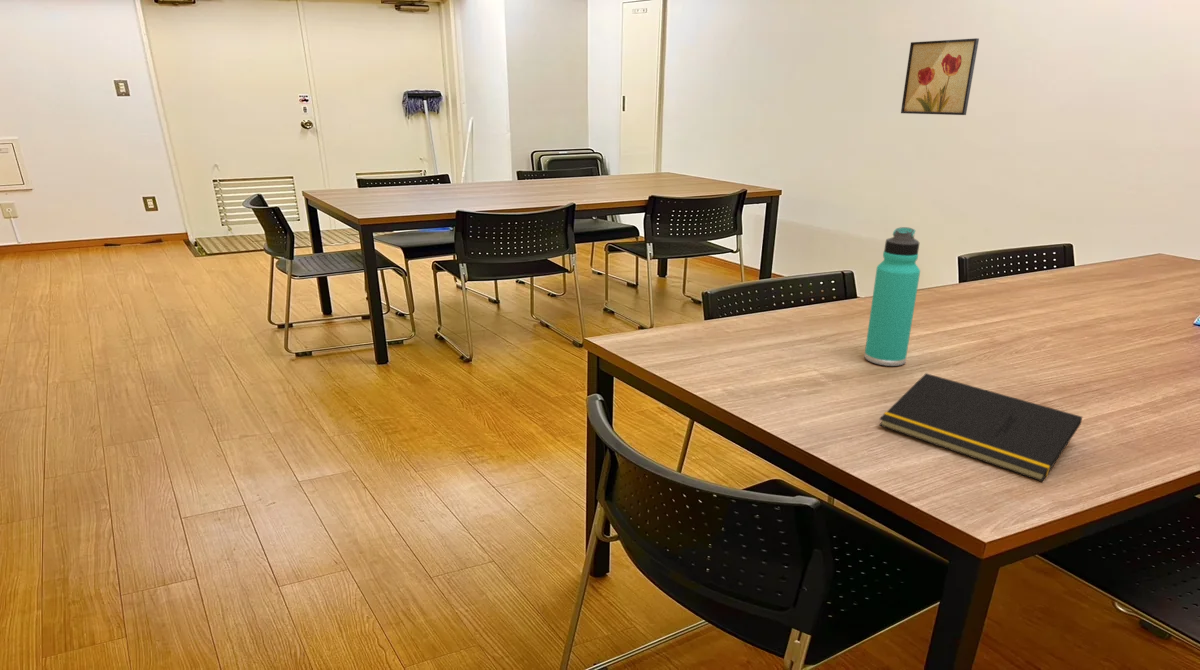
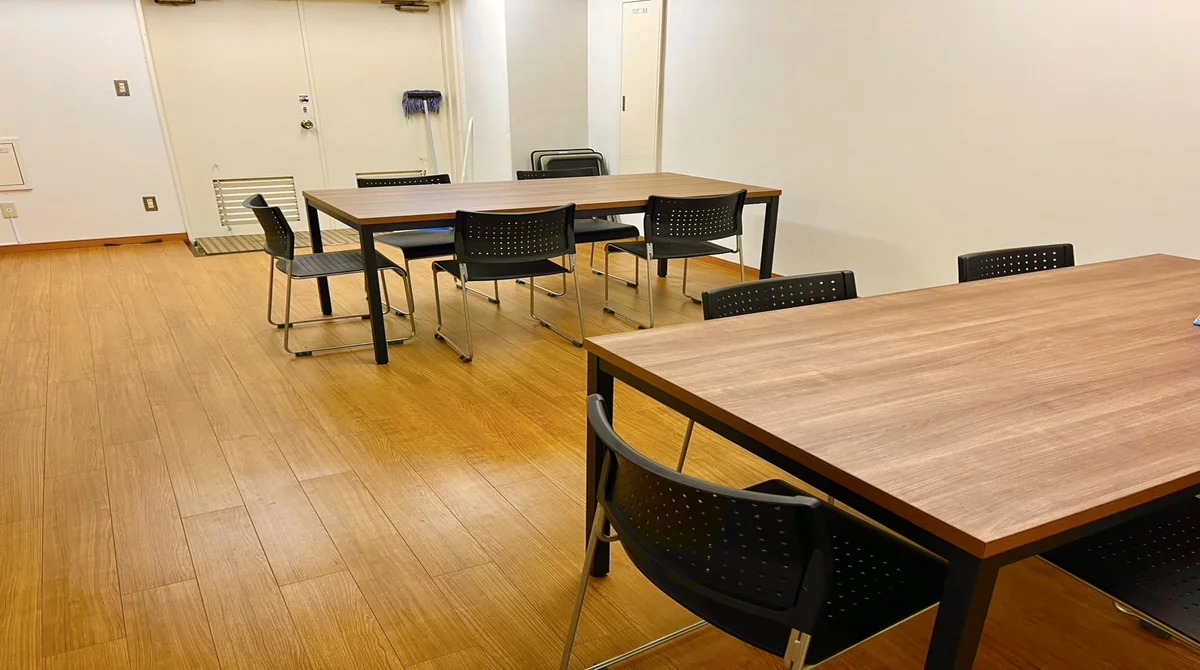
- wall art (938, 77)
- thermos bottle (894, 296)
- notepad (977, 421)
